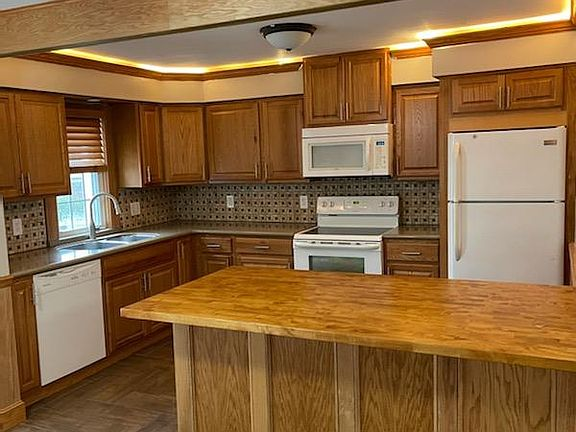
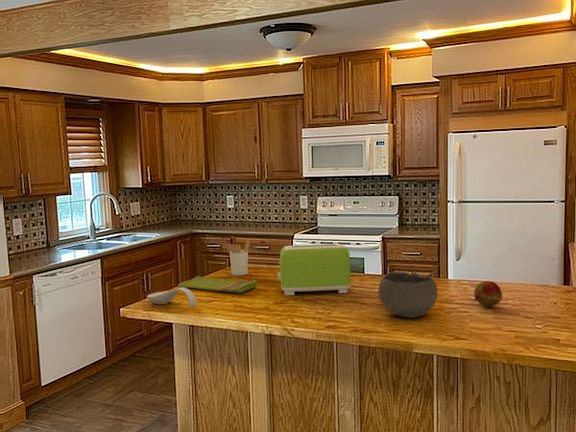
+ bowl (407, 295)
+ fruit (486, 294)
+ toaster (314, 268)
+ dish towel (217, 283)
+ spoon rest (172, 295)
+ utensil holder (237, 257)
